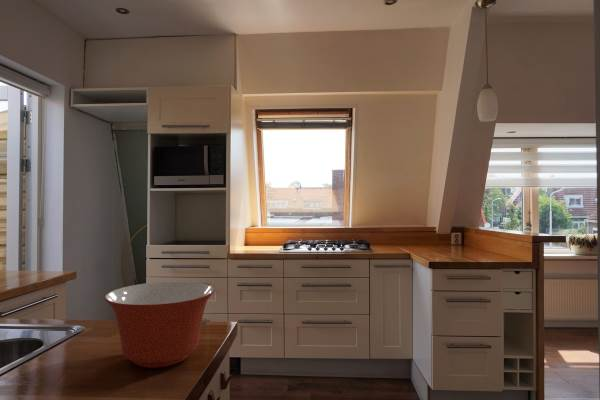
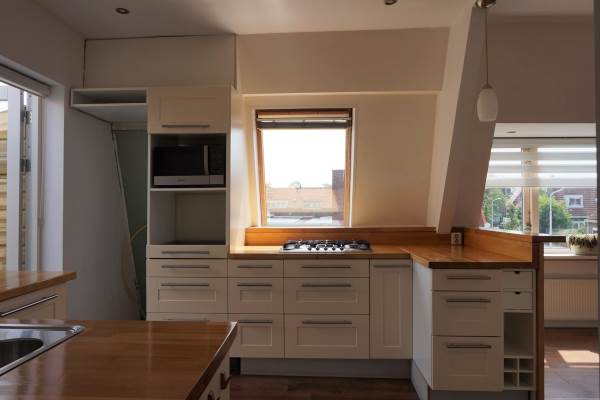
- mixing bowl (161, 324)
